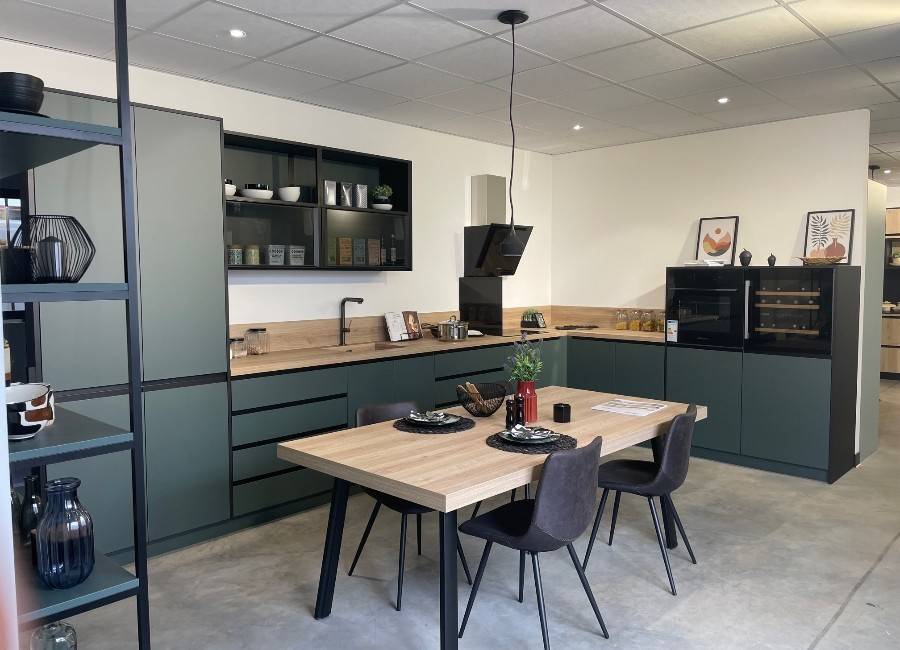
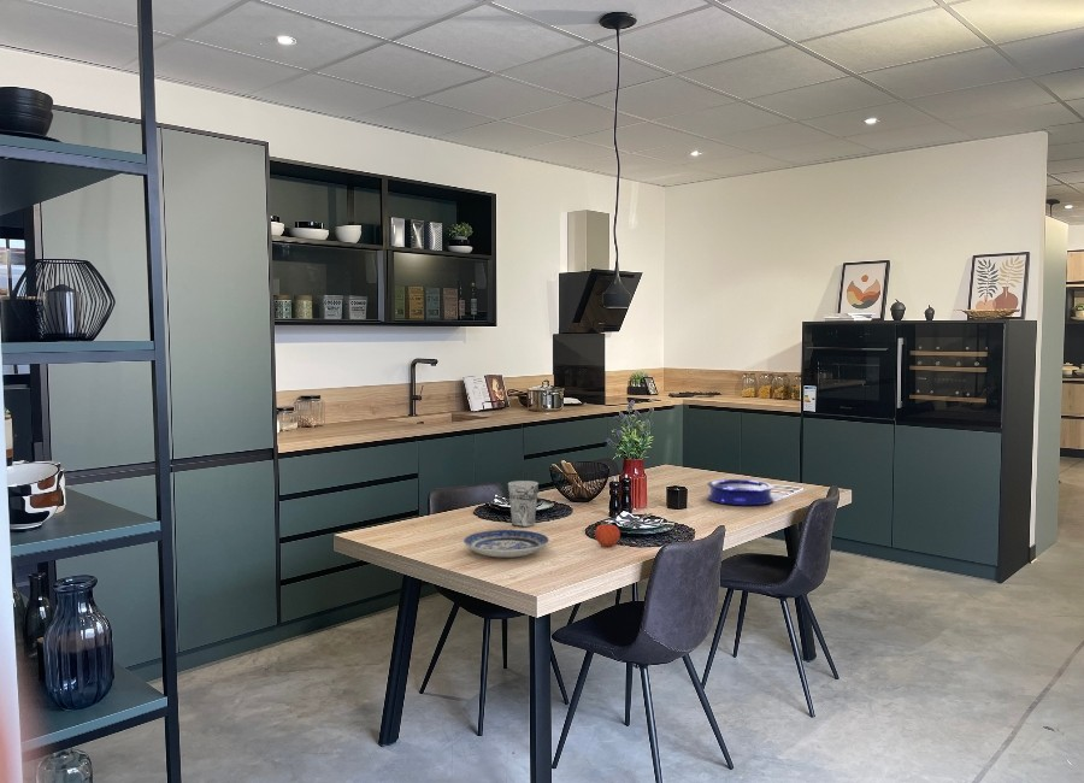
+ plate (740, 491)
+ cup (523, 504)
+ apple (607, 532)
+ plate (506, 544)
